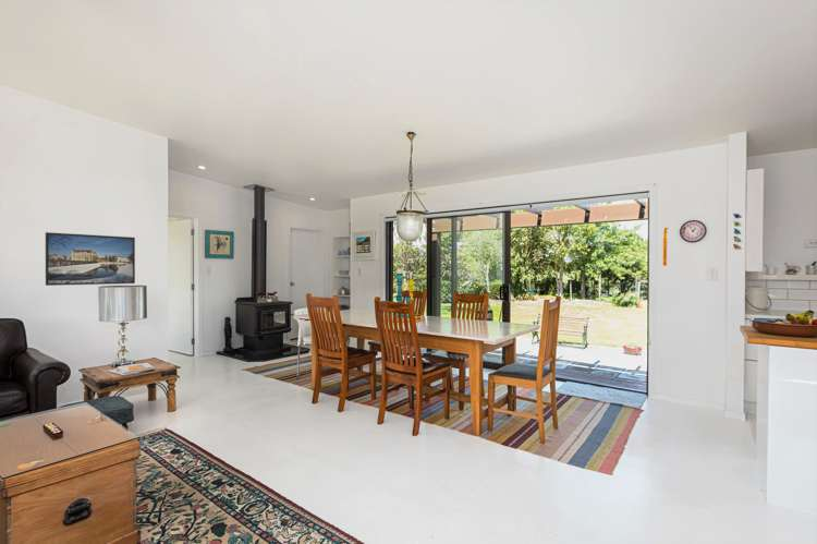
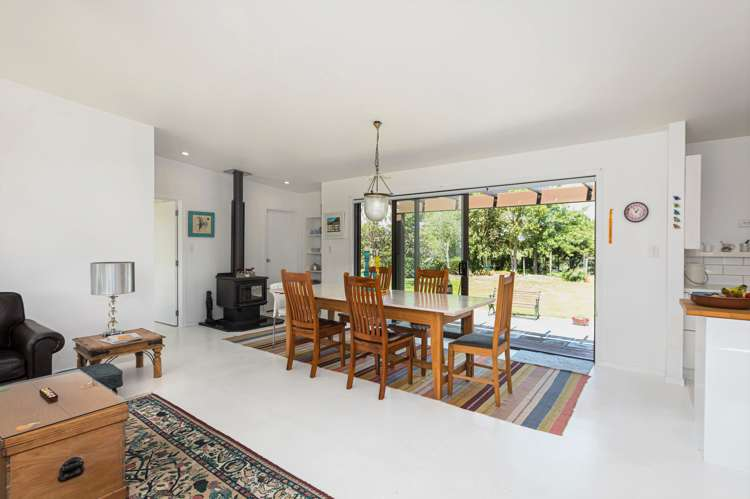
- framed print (93, 259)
